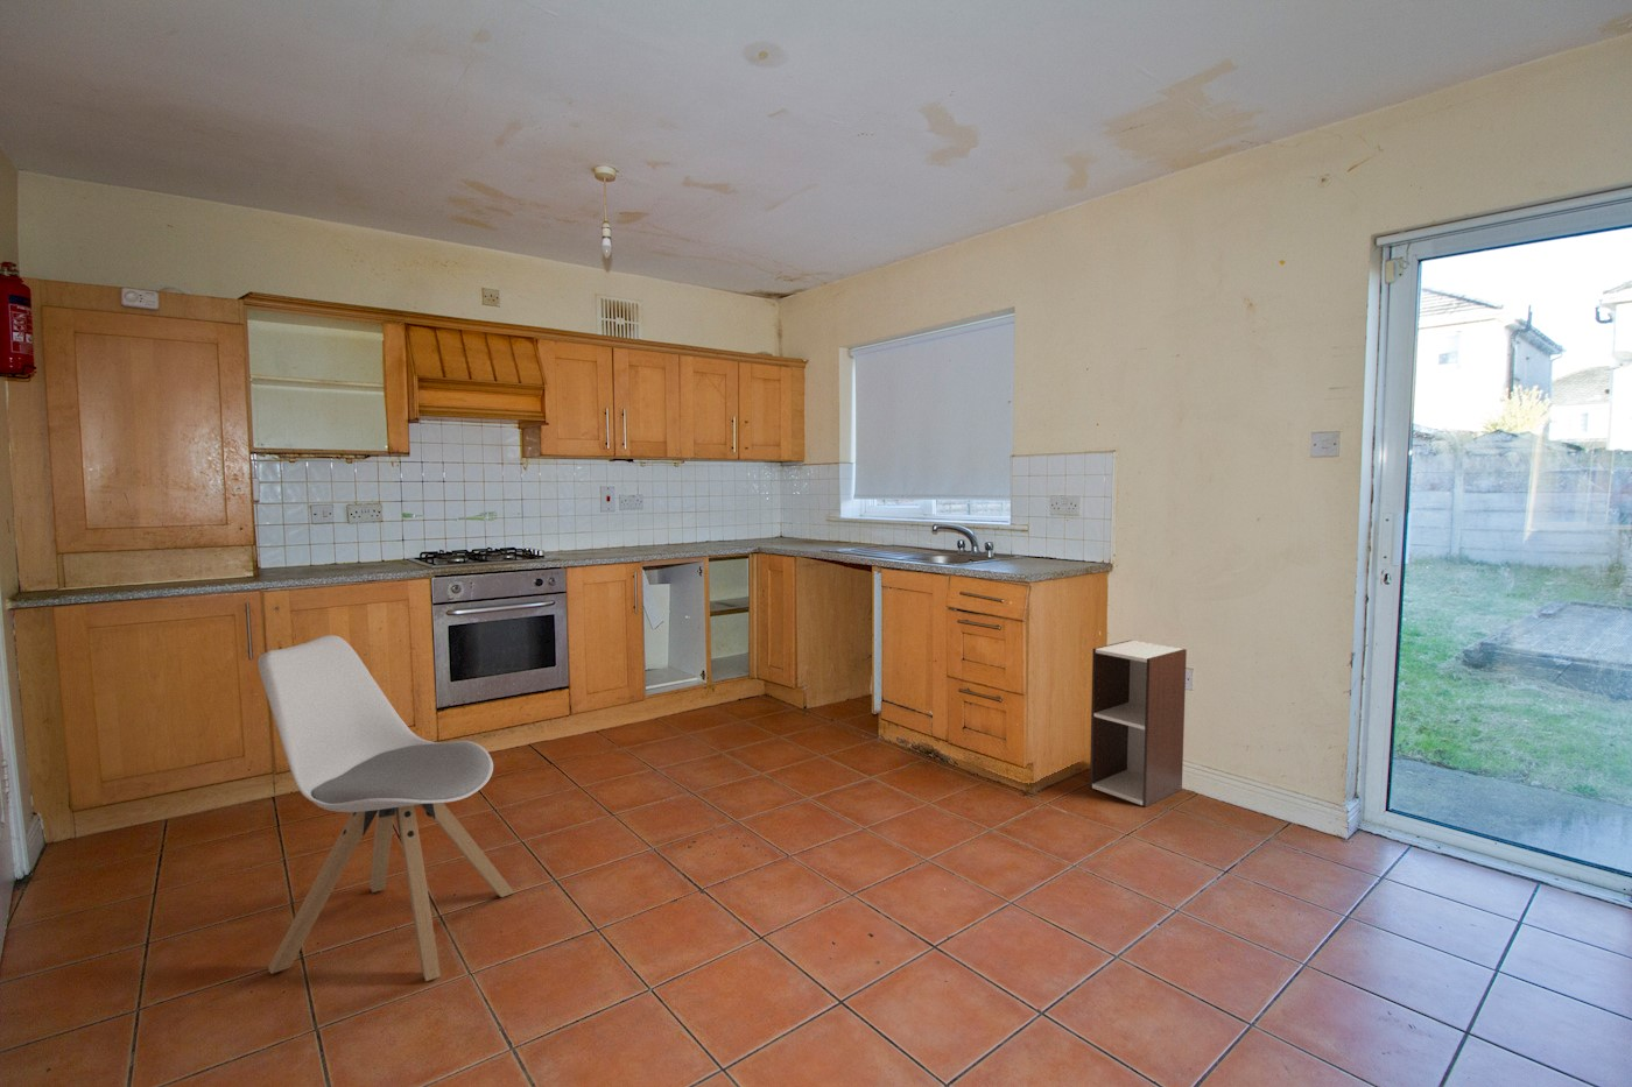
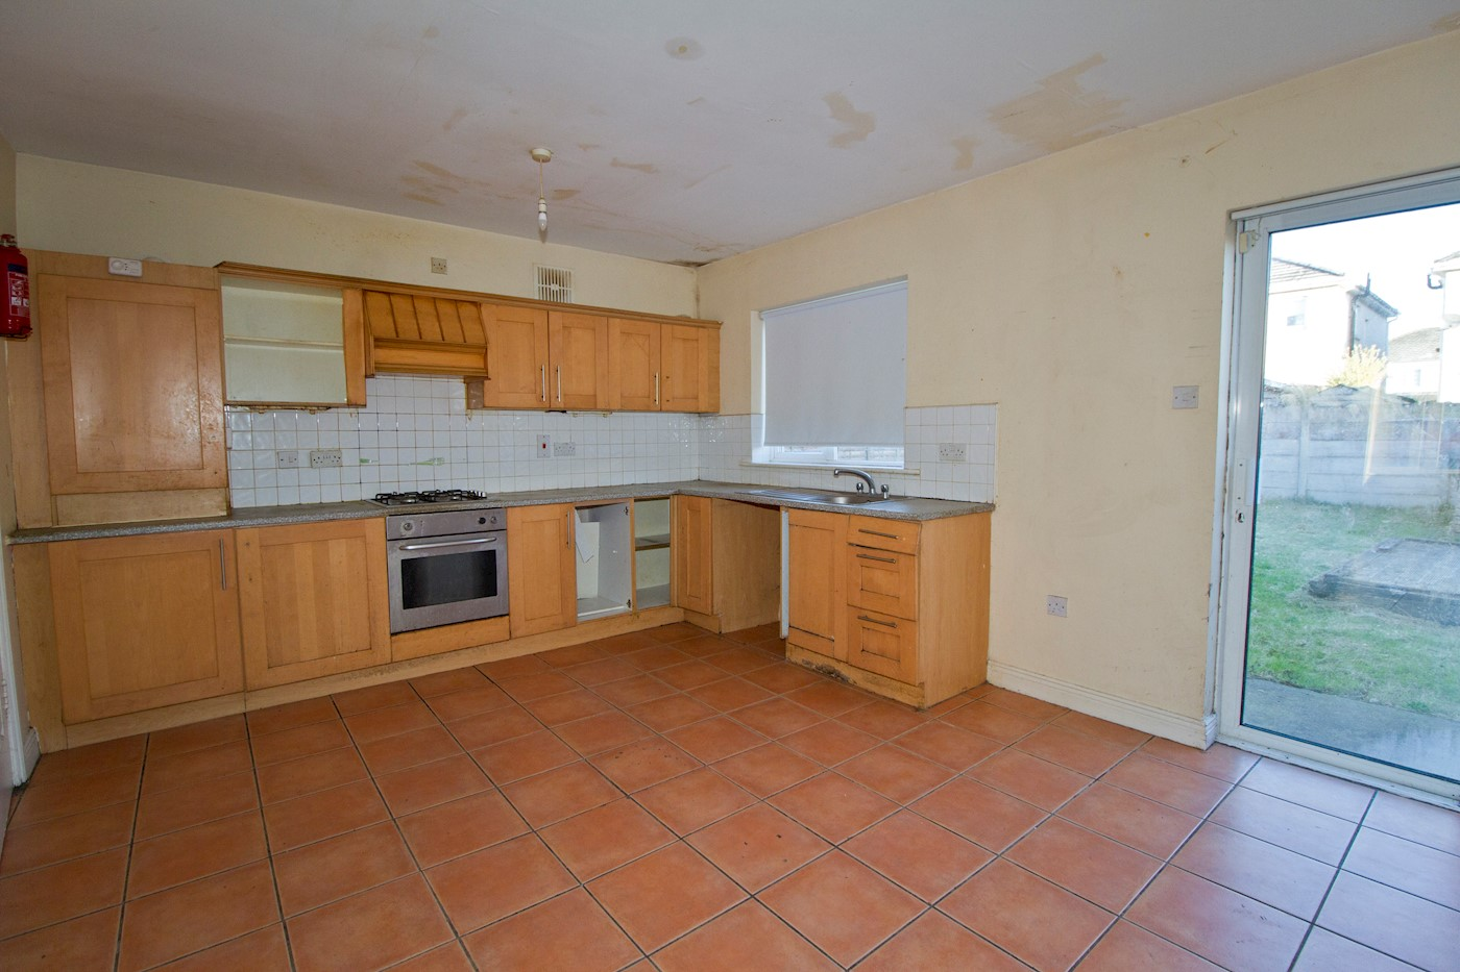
- shelf unit (1137, 719)
- chair (388, 787)
